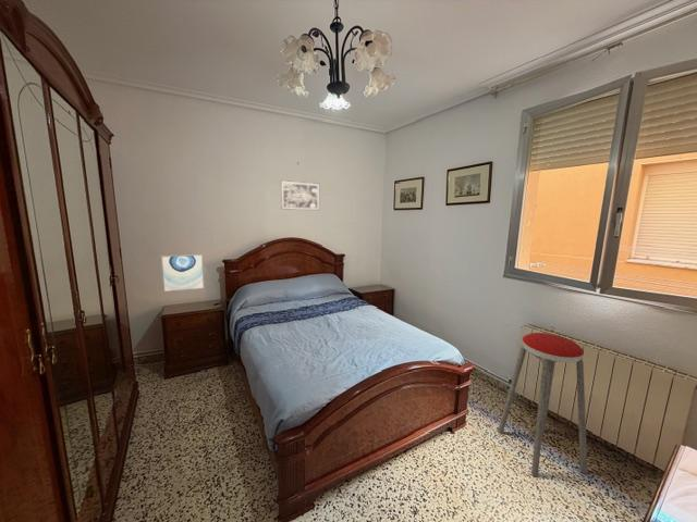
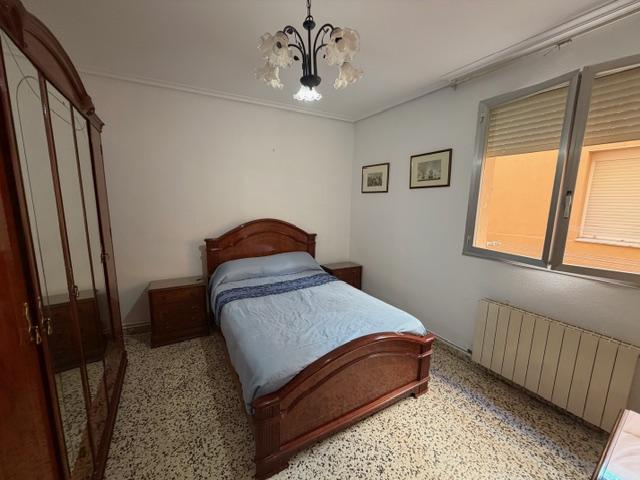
- wall art (301, 196)
- music stool (545, 396)
- wall art (183, 272)
